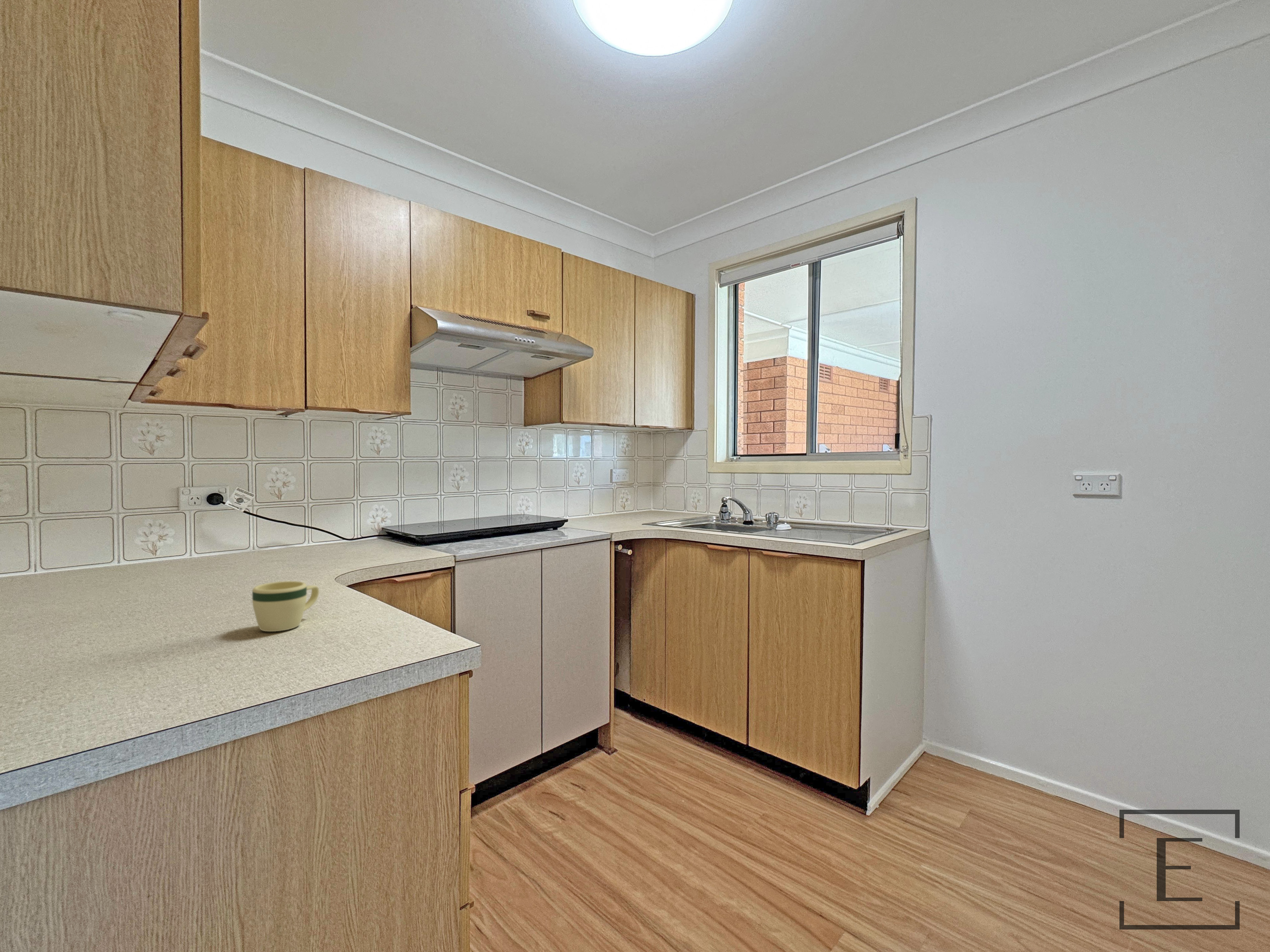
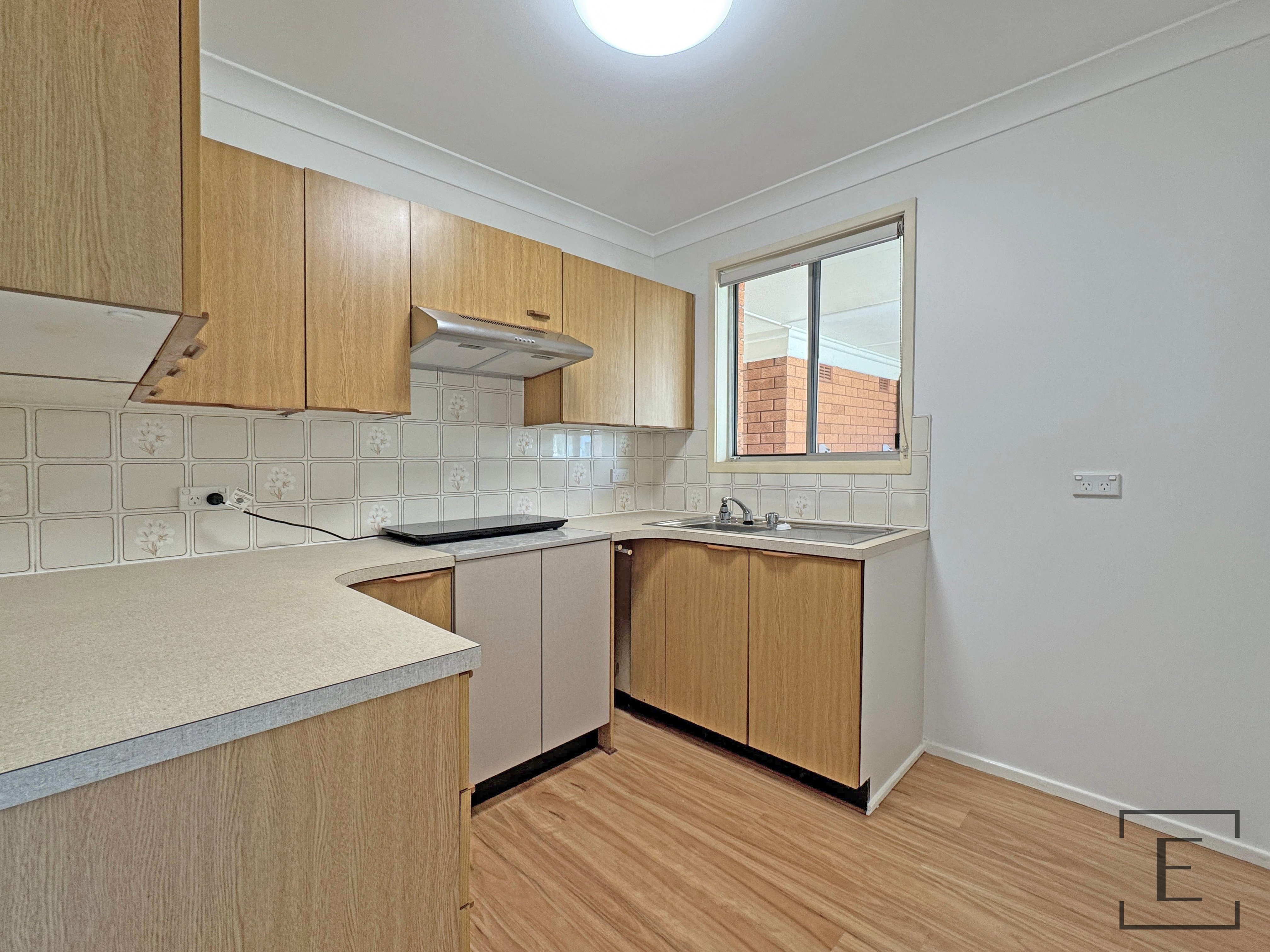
- mug (289, 604)
